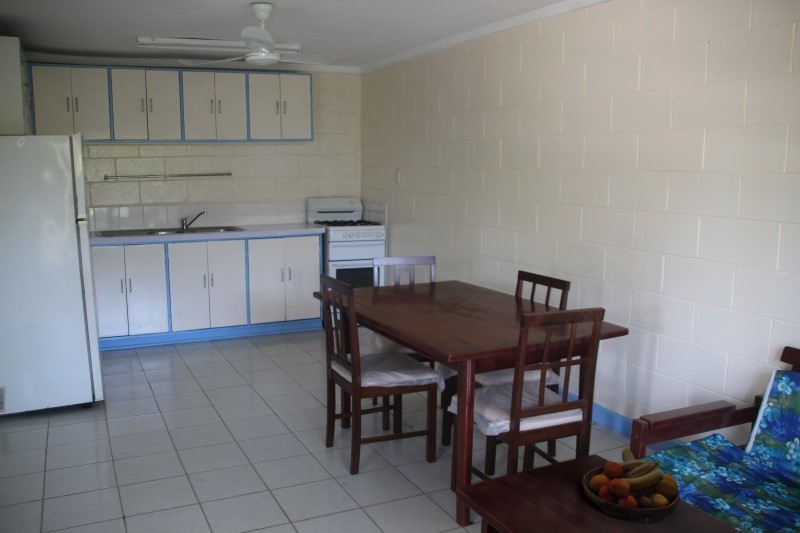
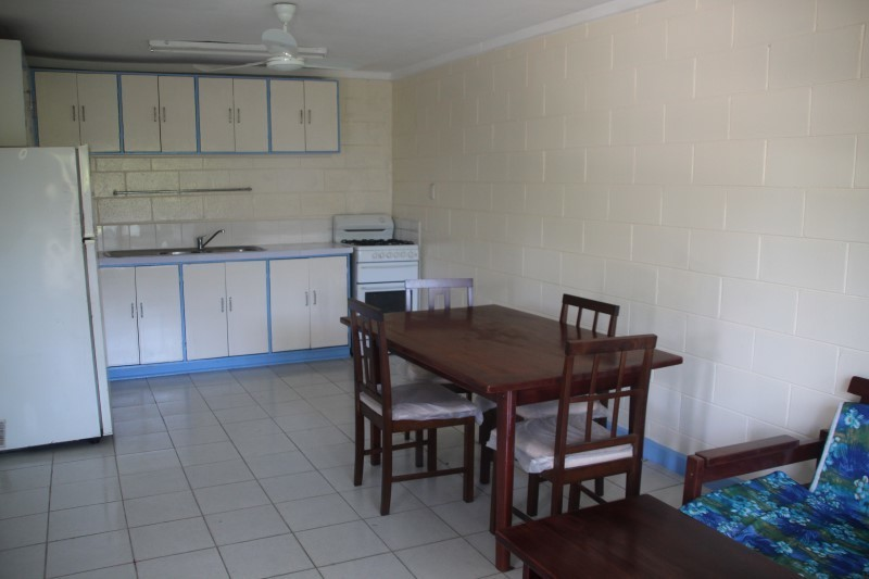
- fruit bowl (629, 482)
